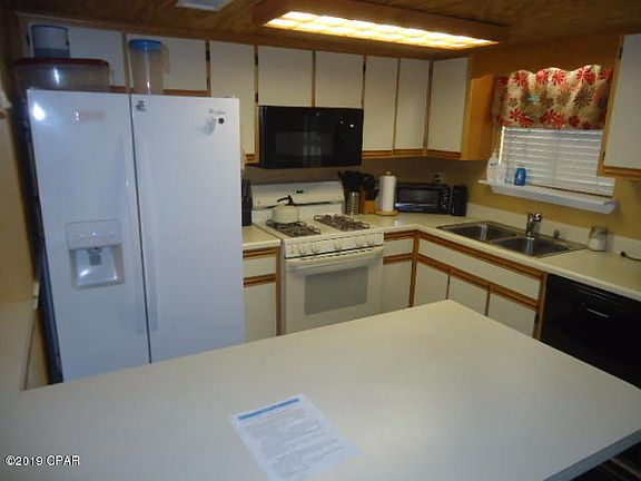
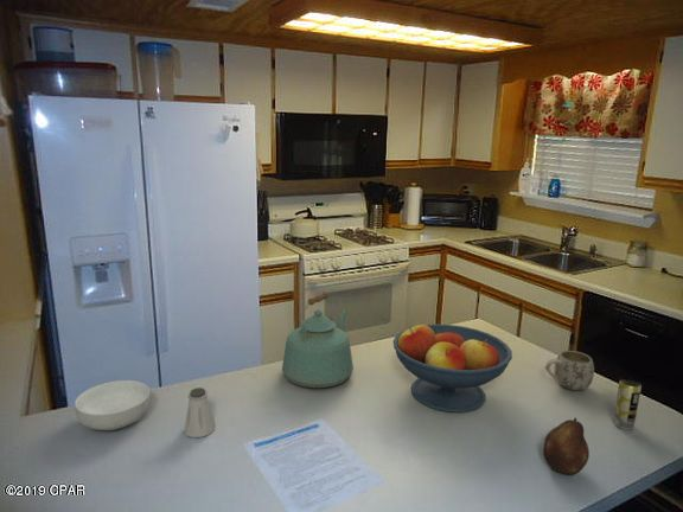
+ mug (568, 371)
+ kettle (321, 333)
+ saltshaker (198, 410)
+ cereal bowl (114, 408)
+ beverage can (626, 403)
+ fruit (566, 446)
+ fruit bowl (449, 360)
